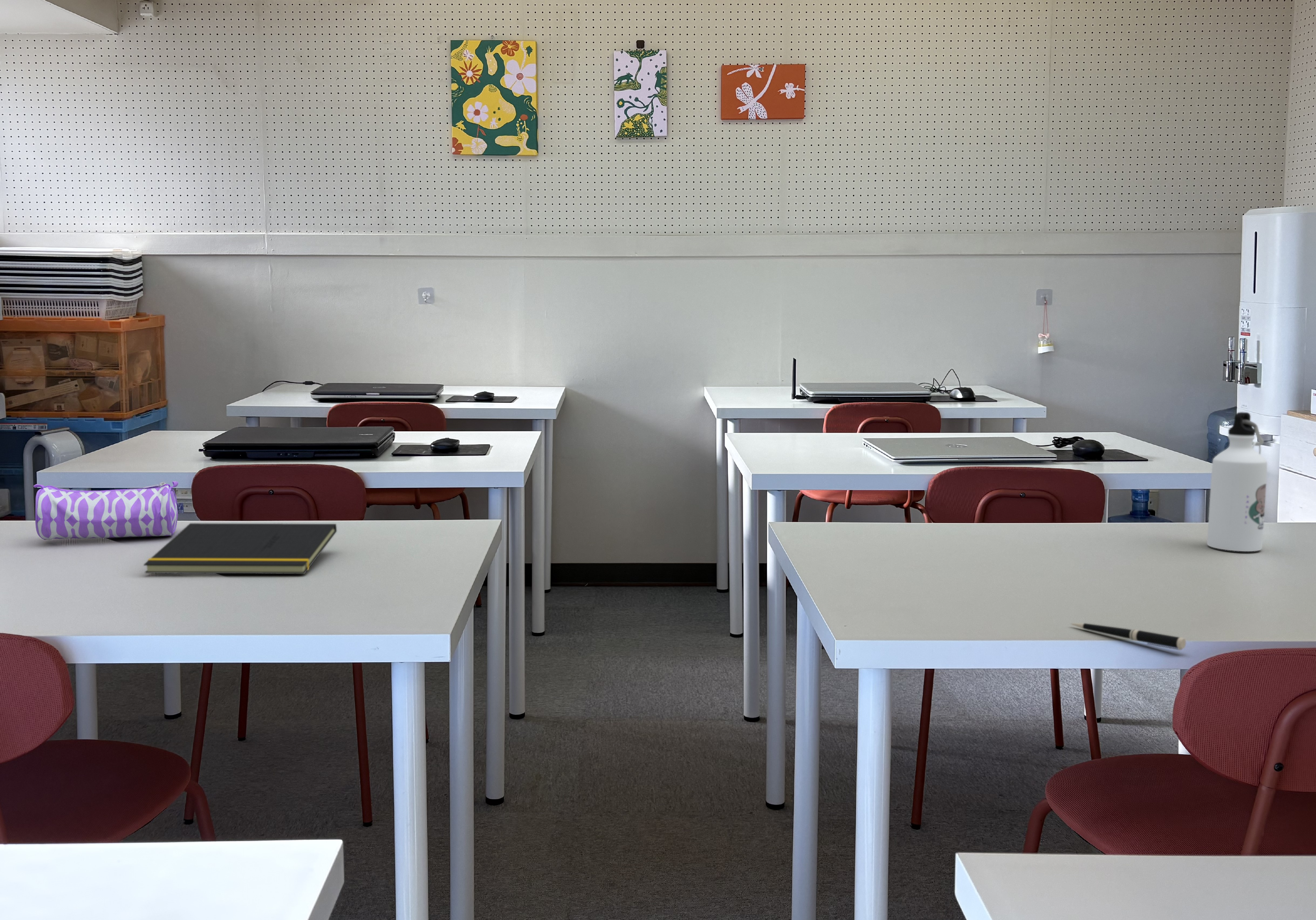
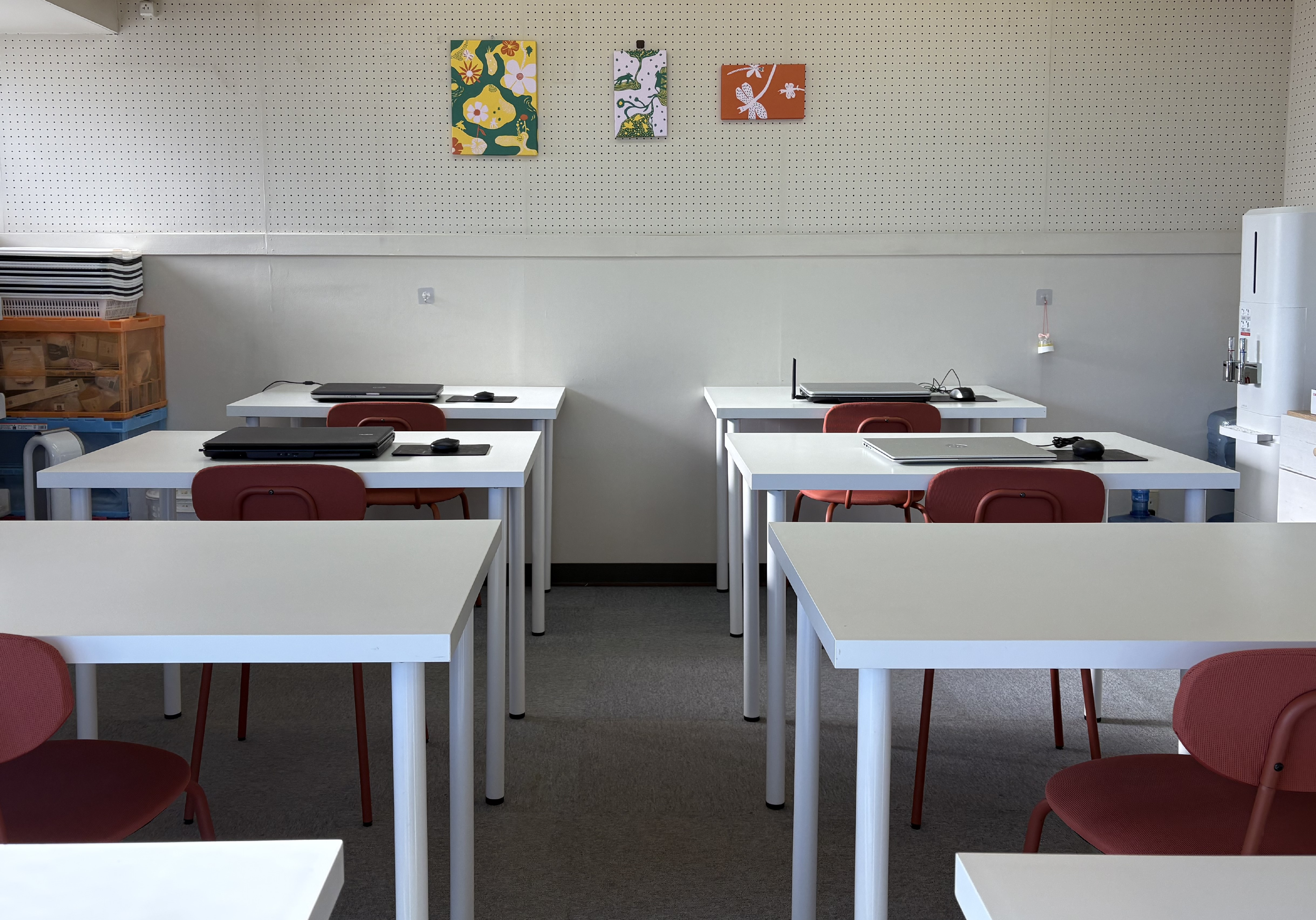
- notepad (245, 547)
- pencil case (110, 510)
- water bottle (1244, 479)
- pen (1124, 632)
